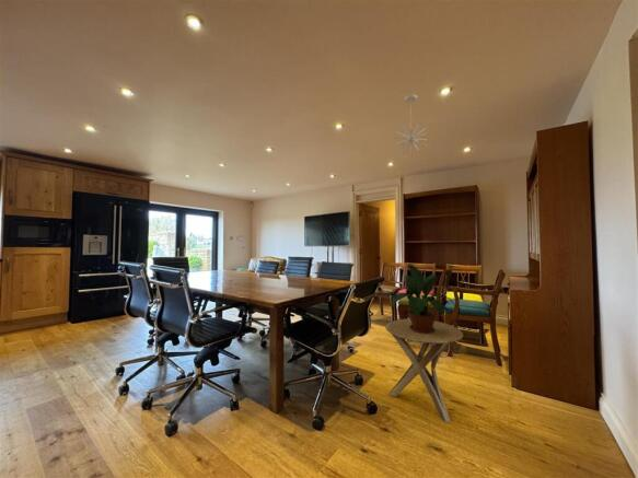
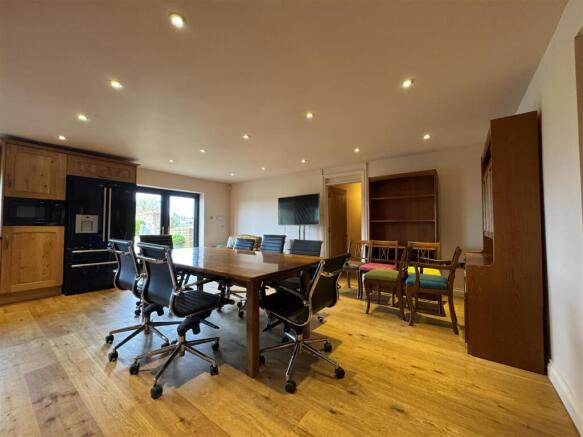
- potted plant (419, 295)
- pendant light (410, 125)
- side table (422, 363)
